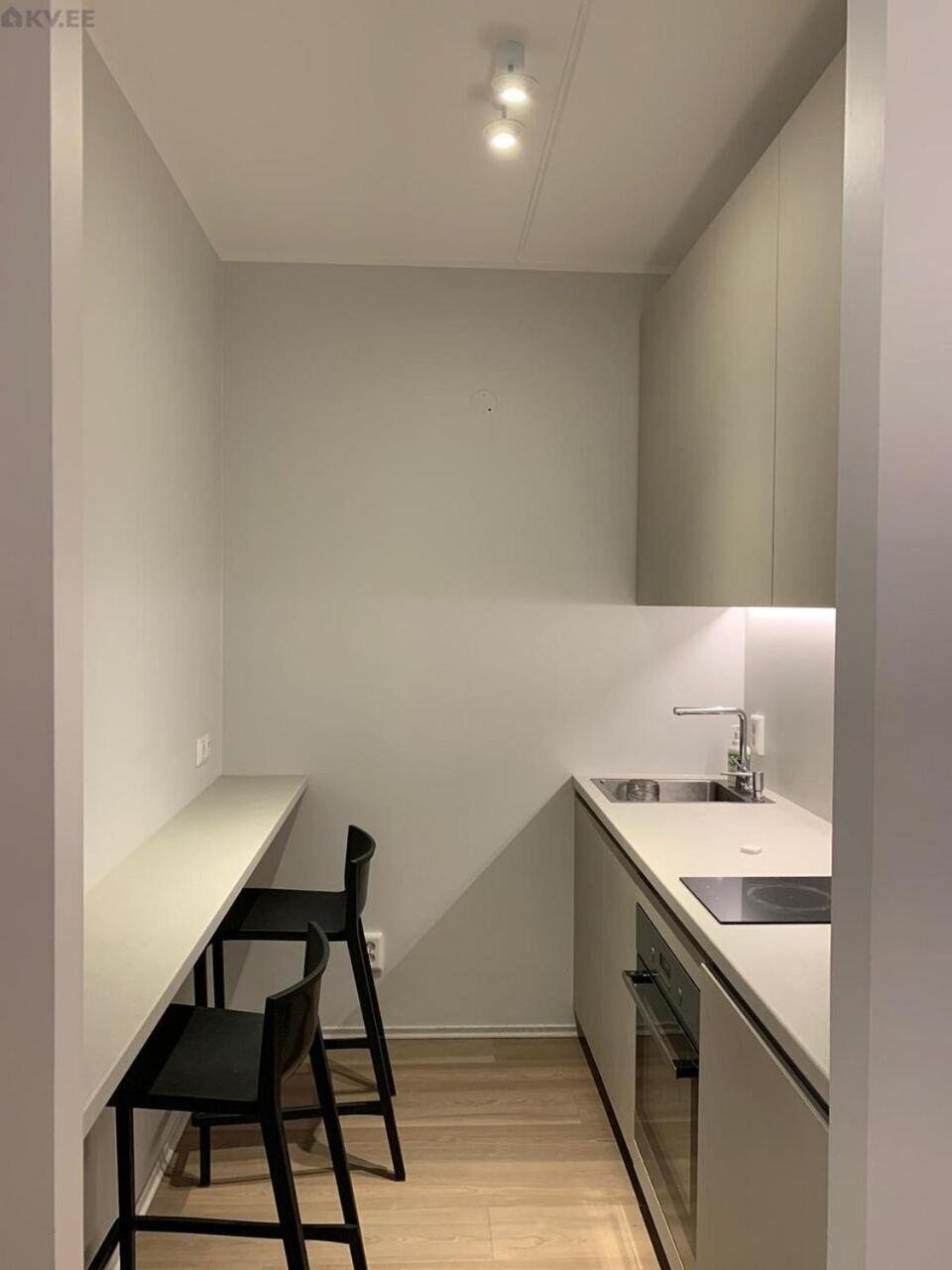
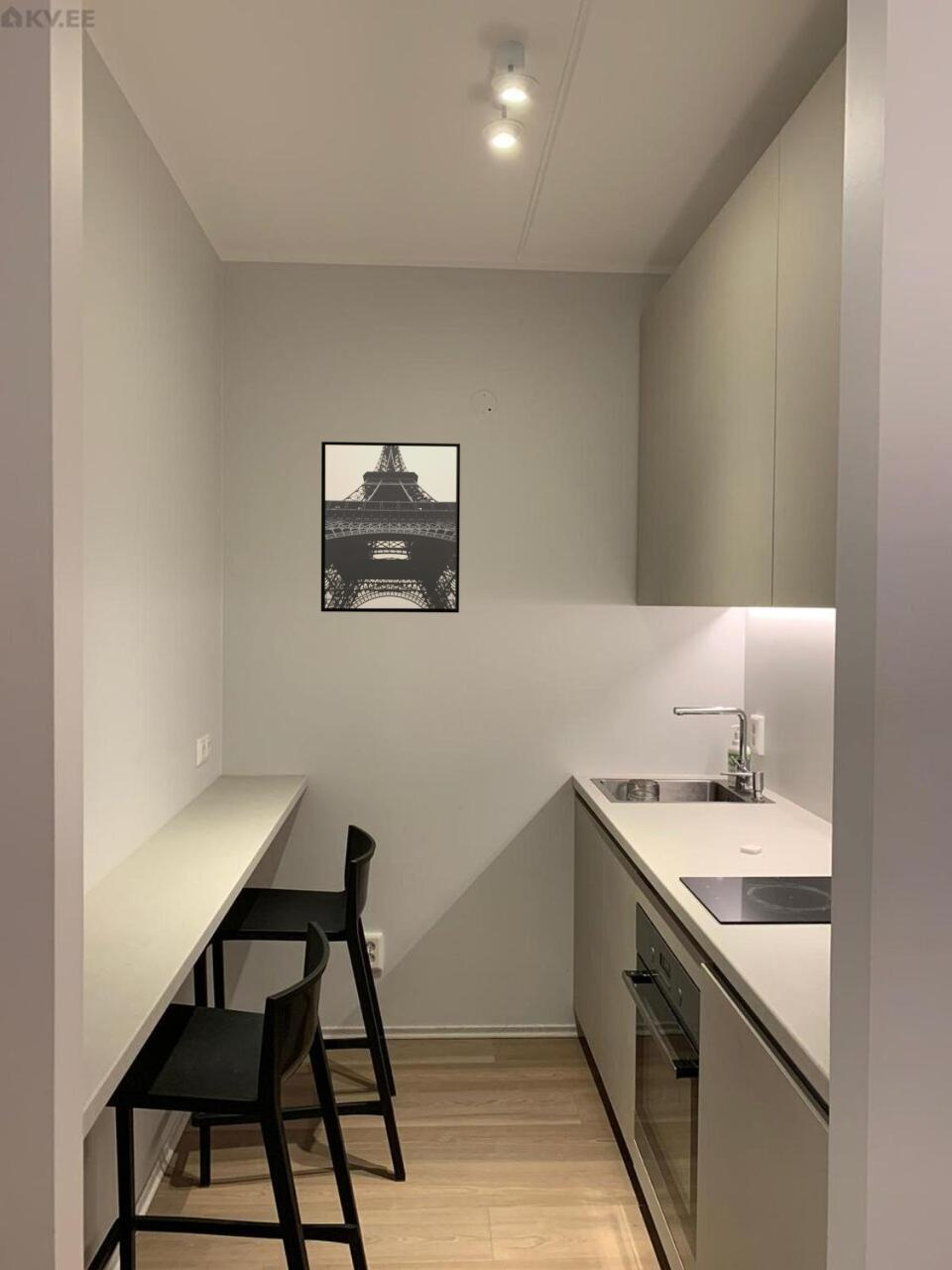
+ wall art (391, 528)
